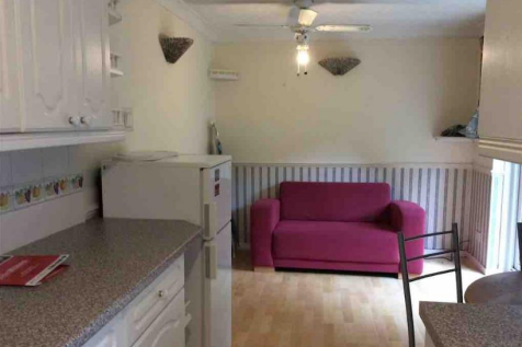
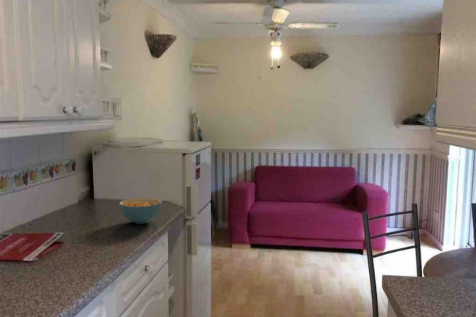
+ cereal bowl (141, 212)
